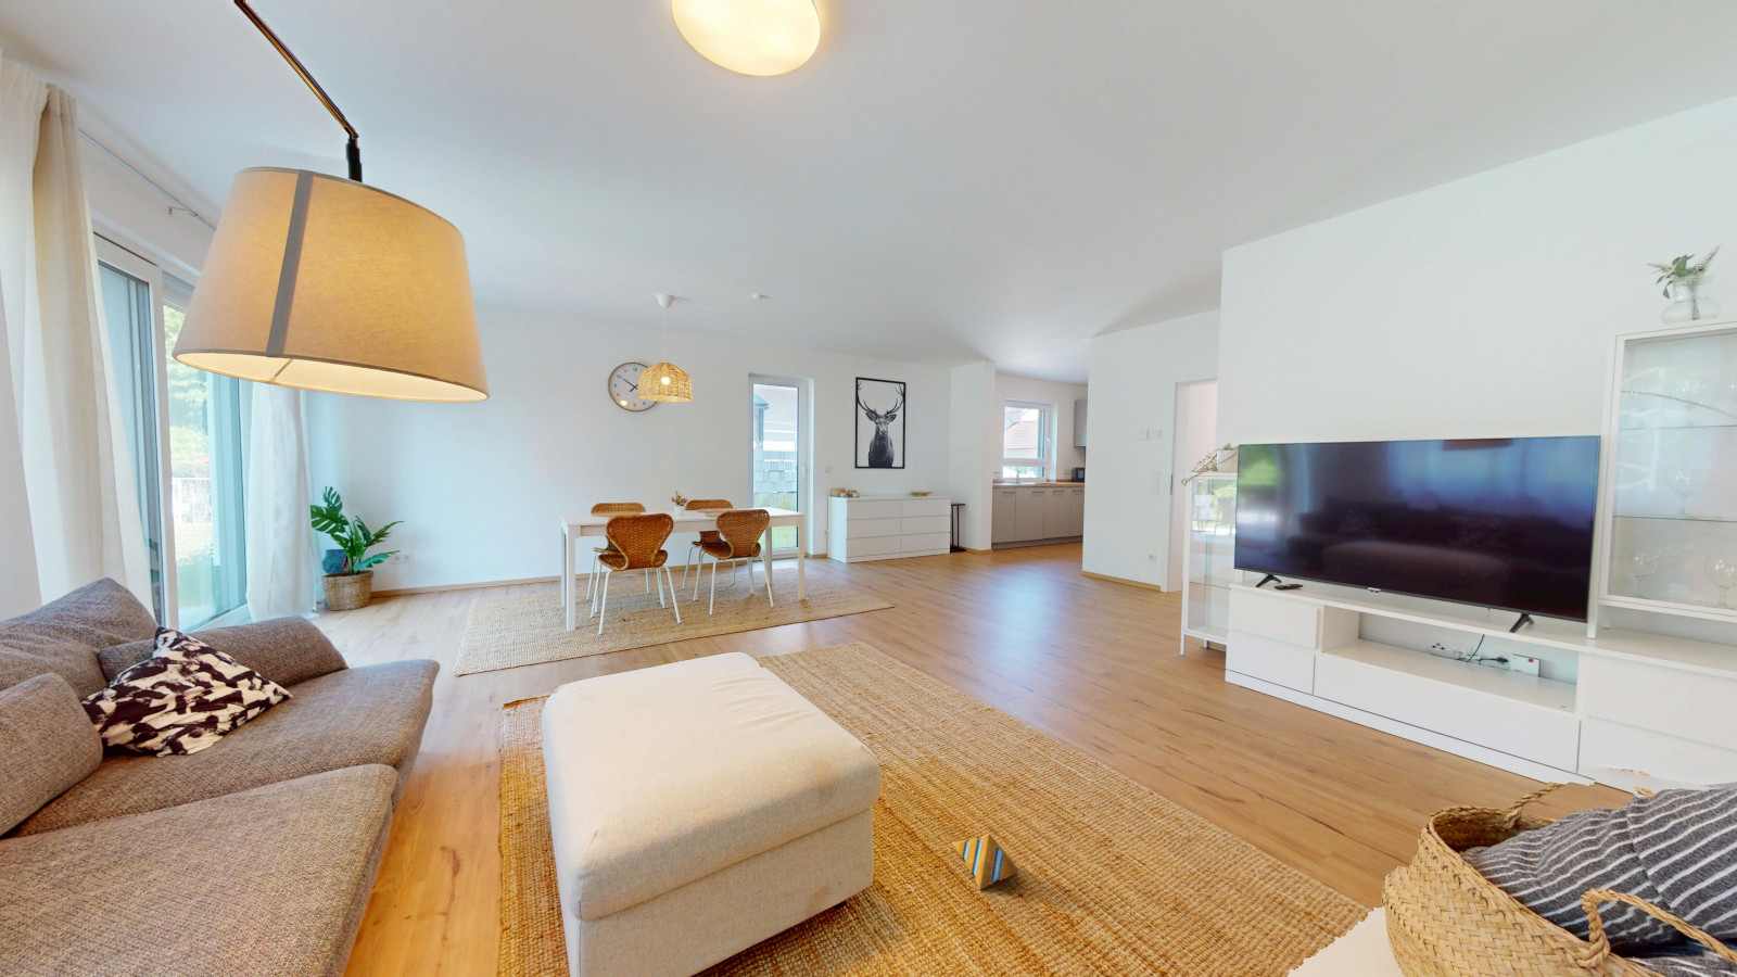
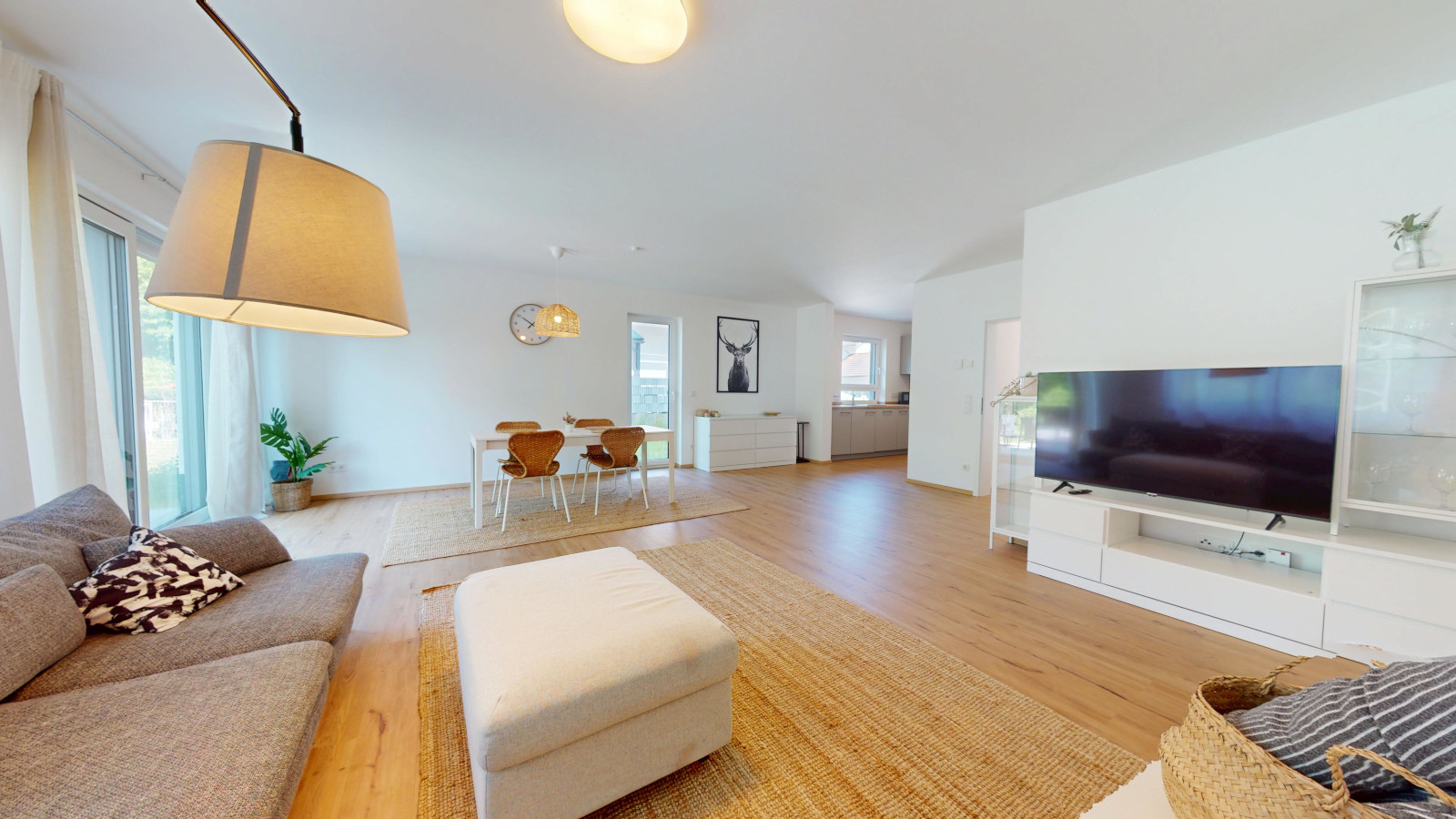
- stacking toy (984, 846)
